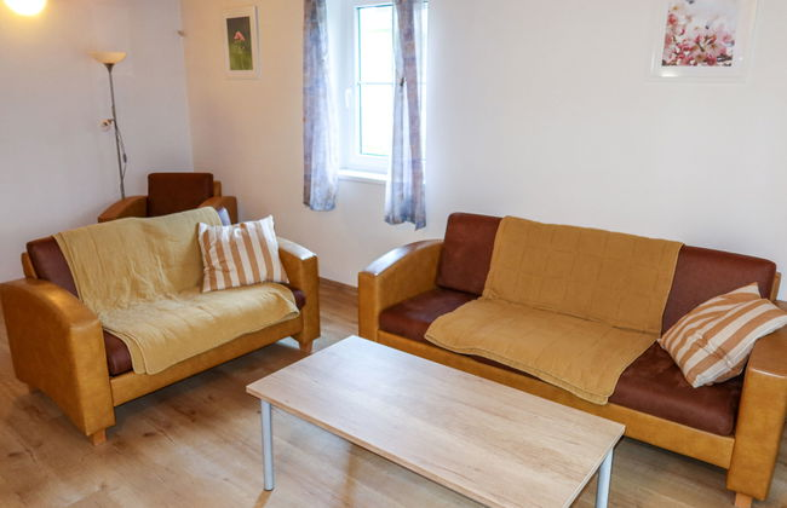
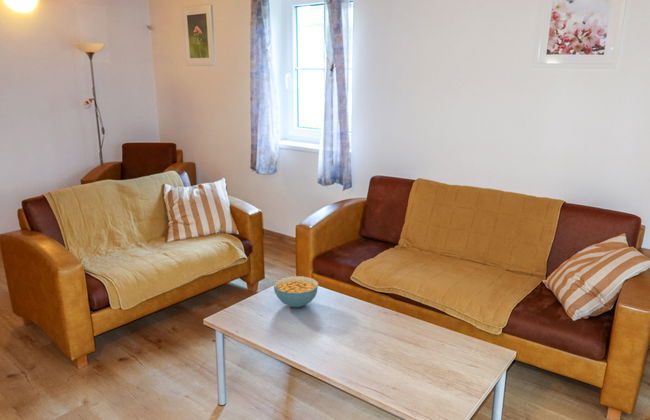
+ cereal bowl (296, 294)
